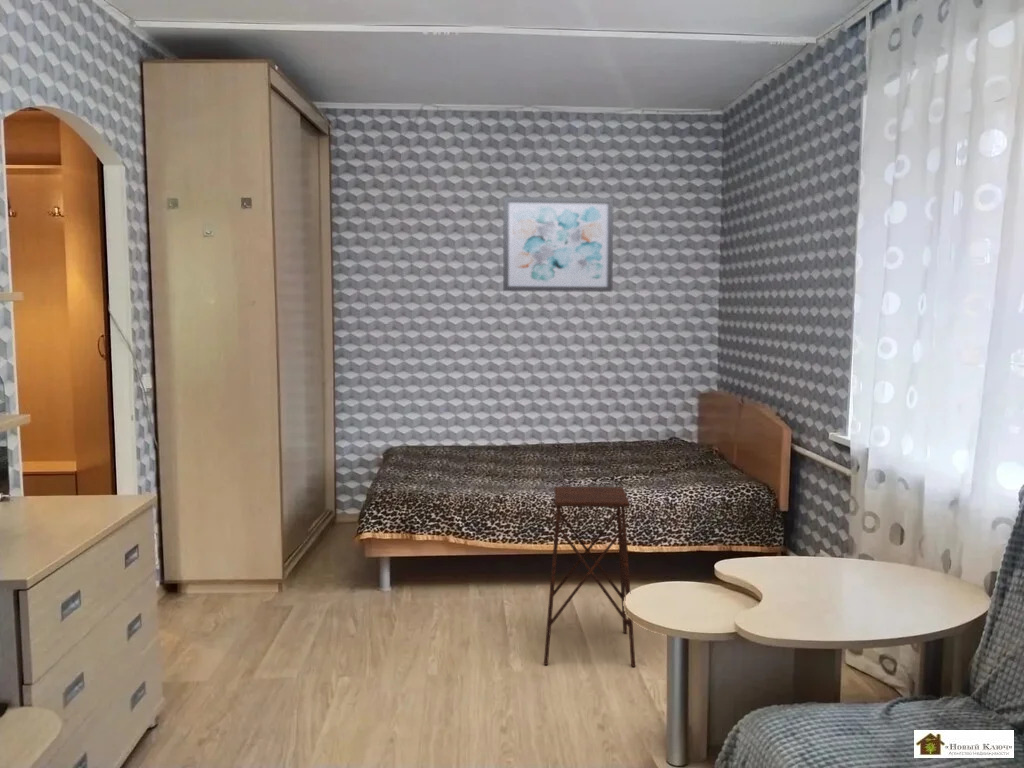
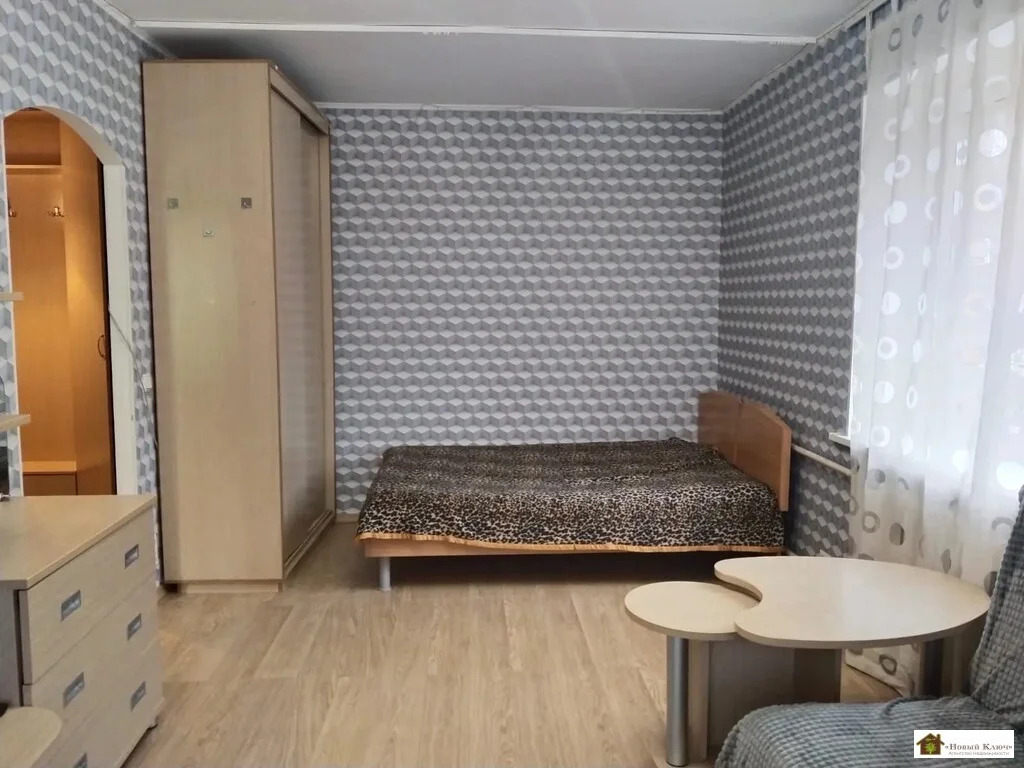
- wall art (558, 244)
- side table (588, 571)
